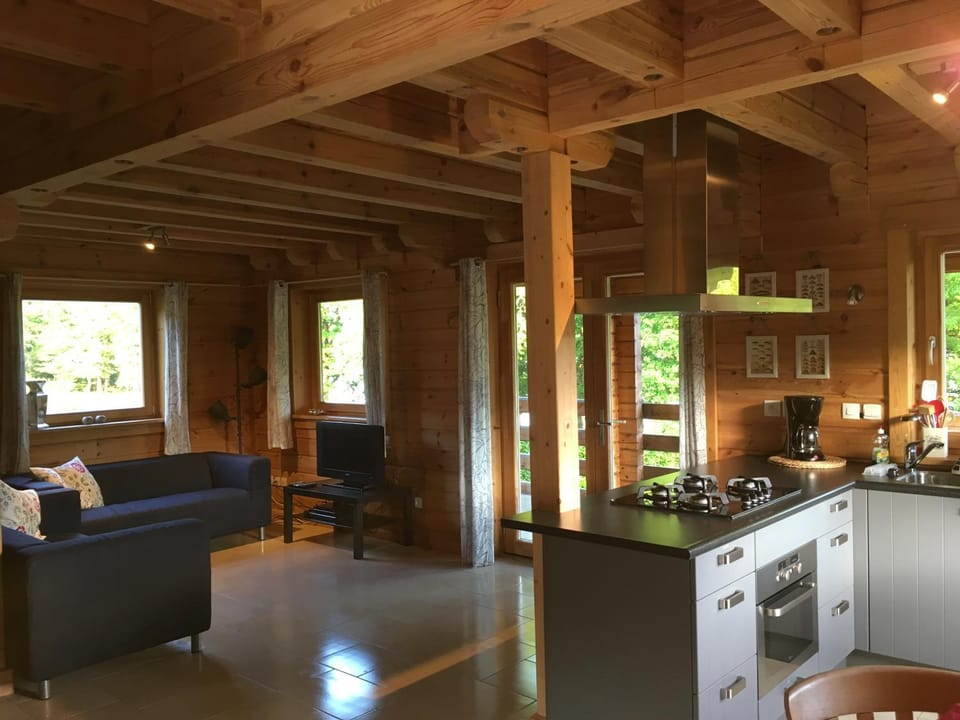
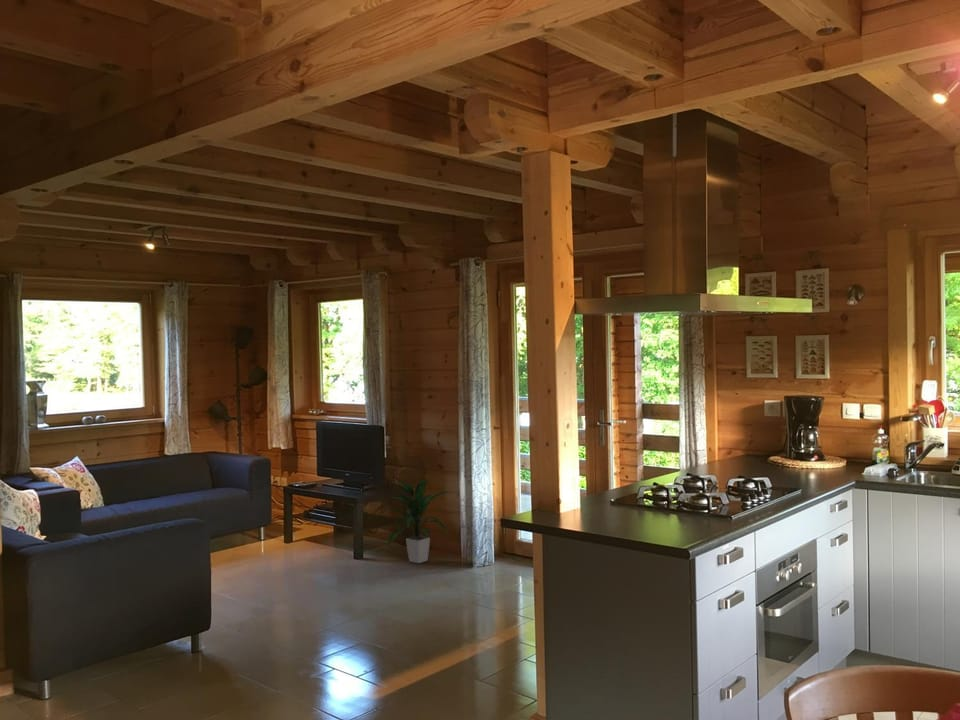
+ indoor plant (414, 518)
